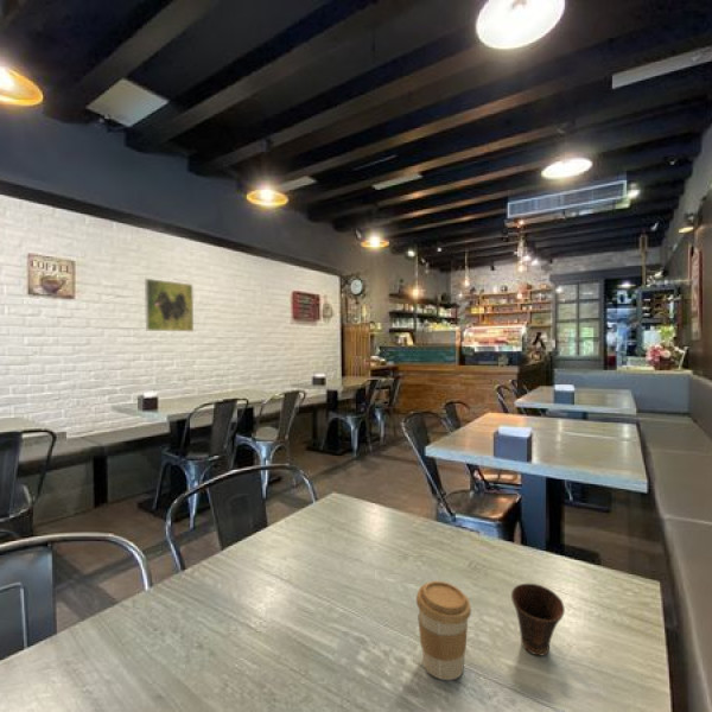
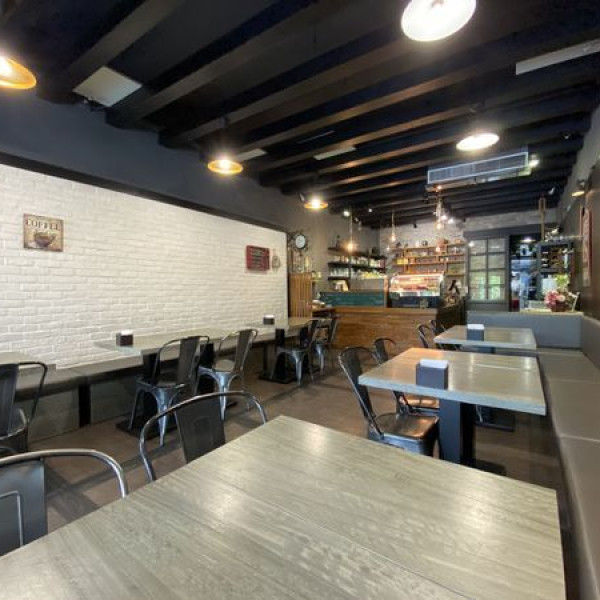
- coffee cup (443, 627)
- cup (536, 624)
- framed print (170, 306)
